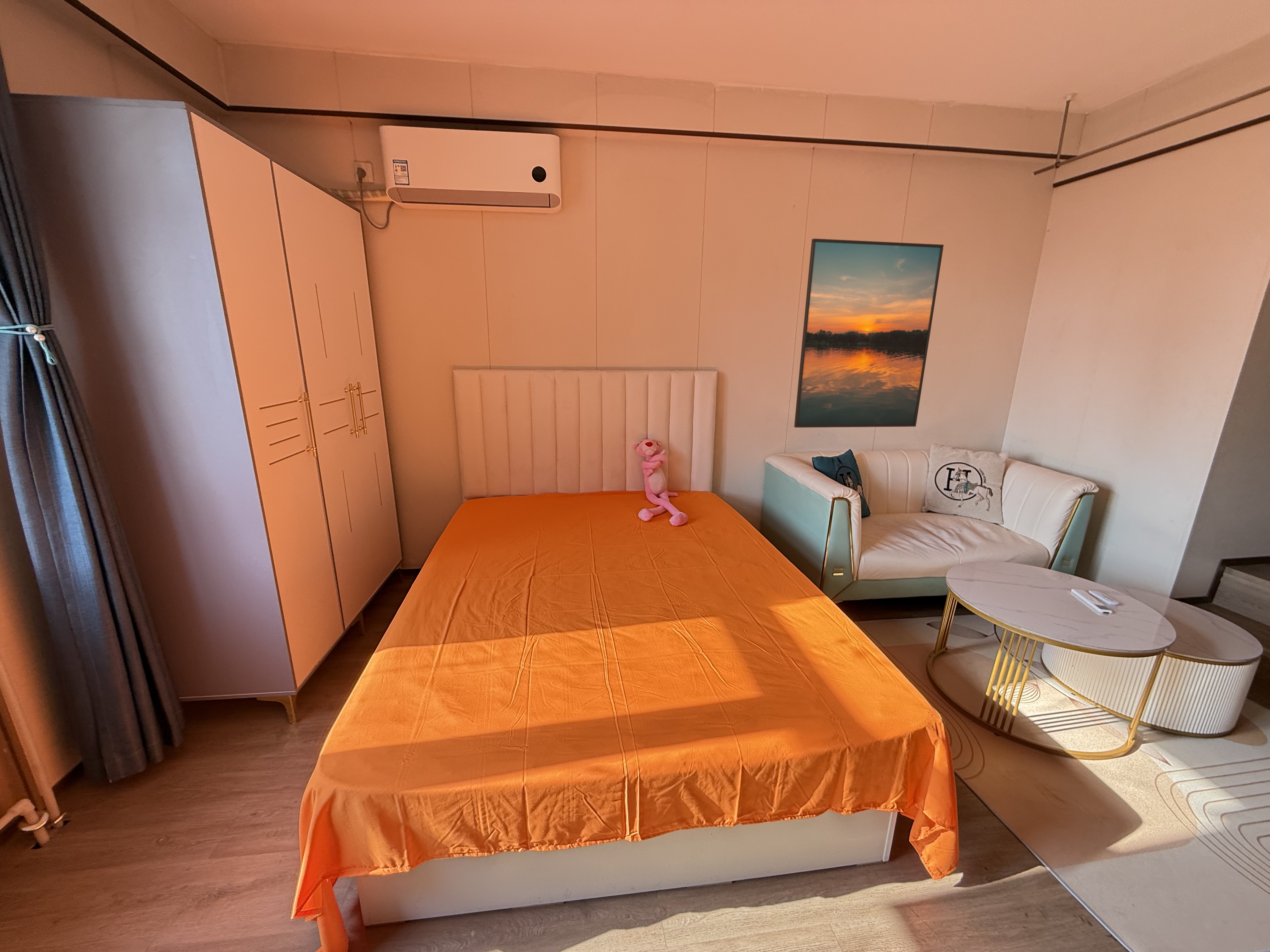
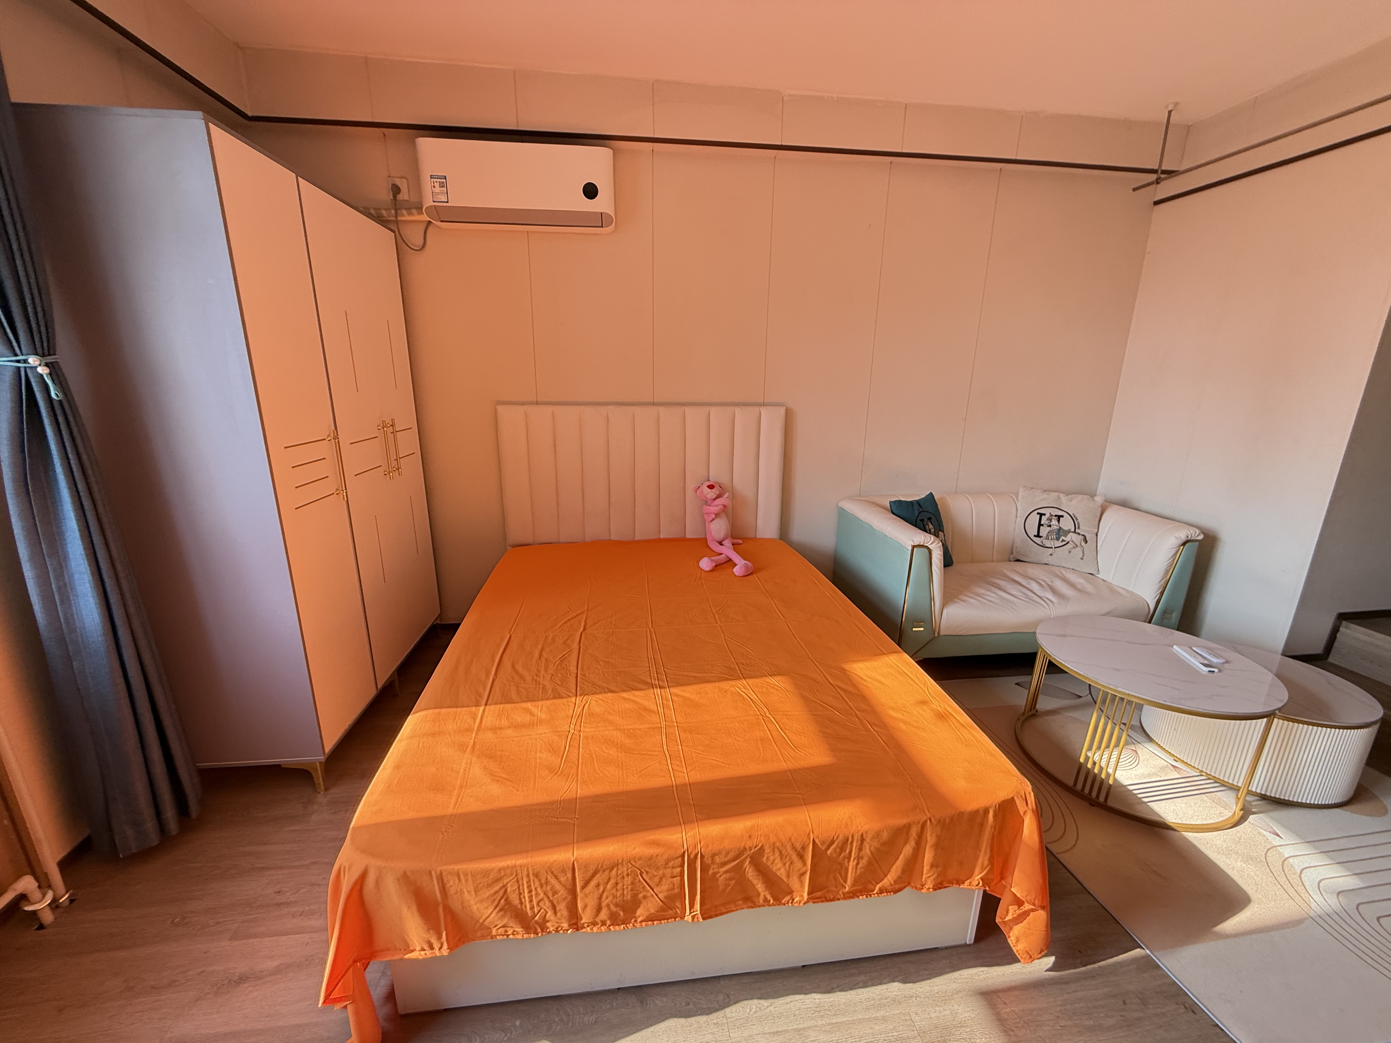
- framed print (867, 338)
